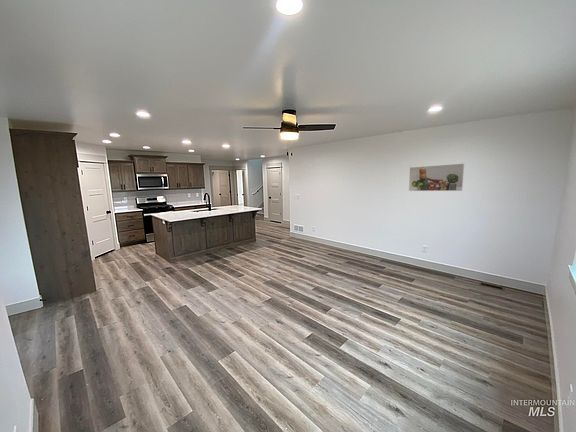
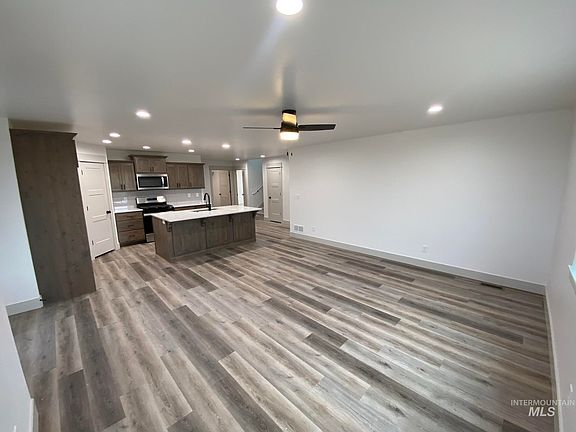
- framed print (434, 178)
